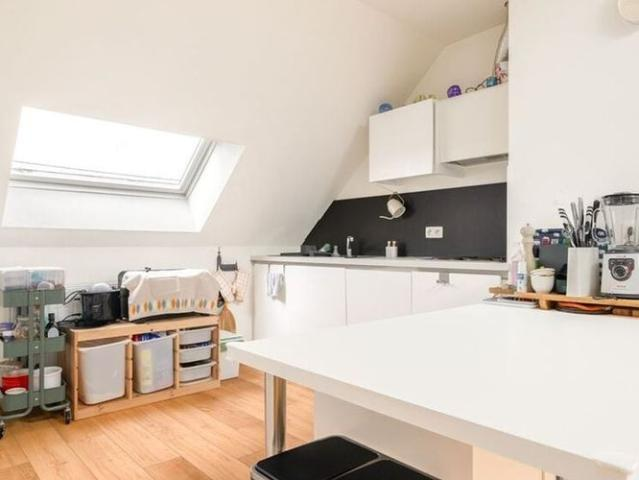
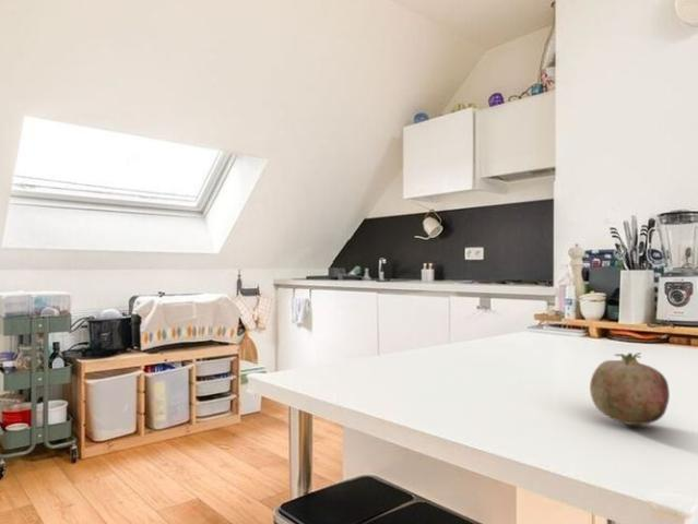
+ fruit (628, 388)
